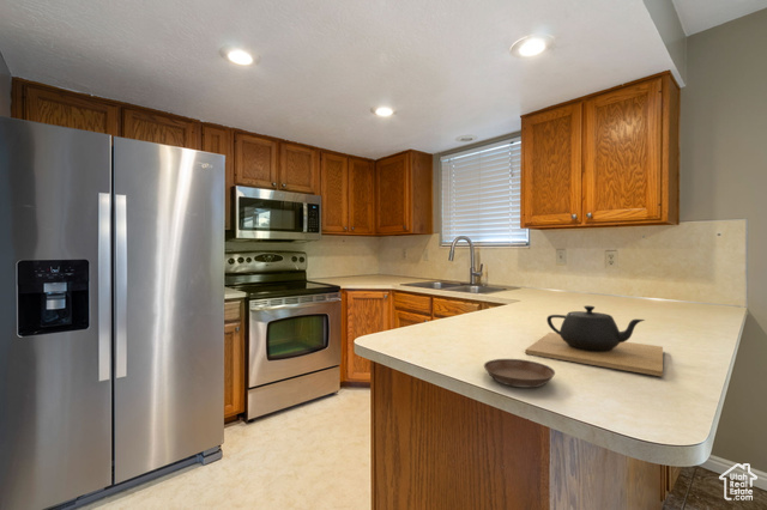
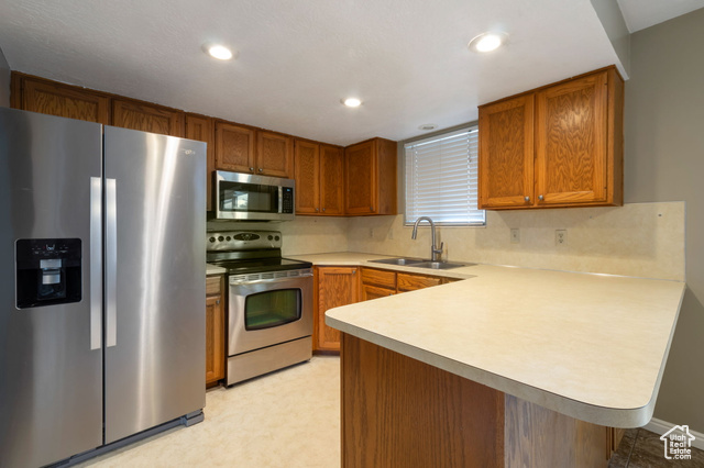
- saucer (518, 374)
- teapot (594, 328)
